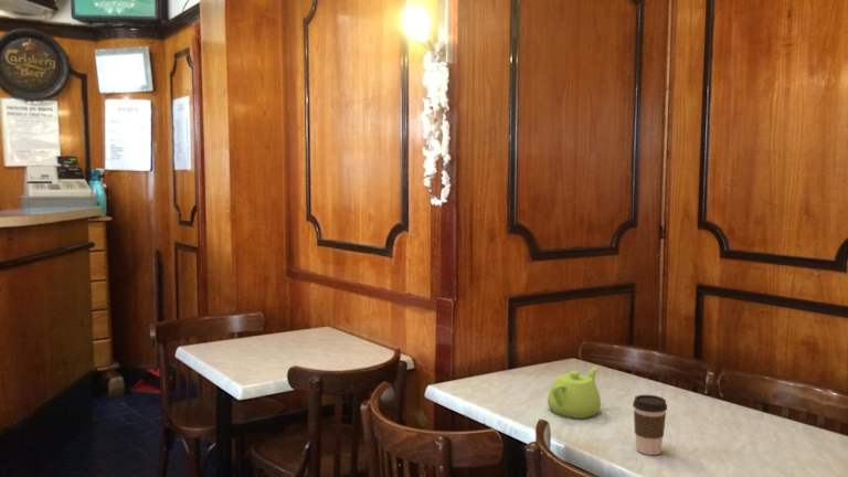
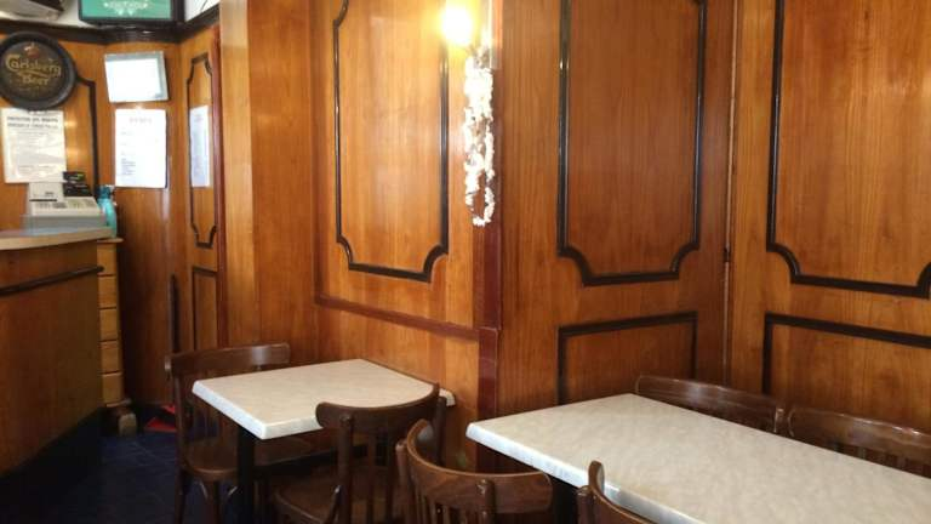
- teapot (575, 390)
- coffee cup (649, 424)
